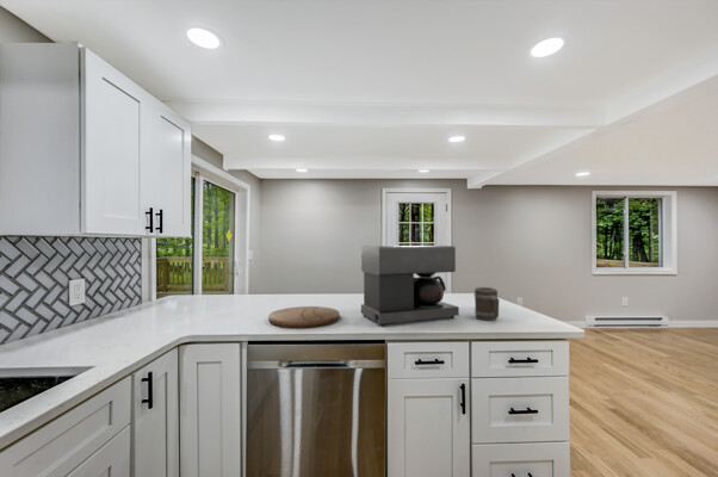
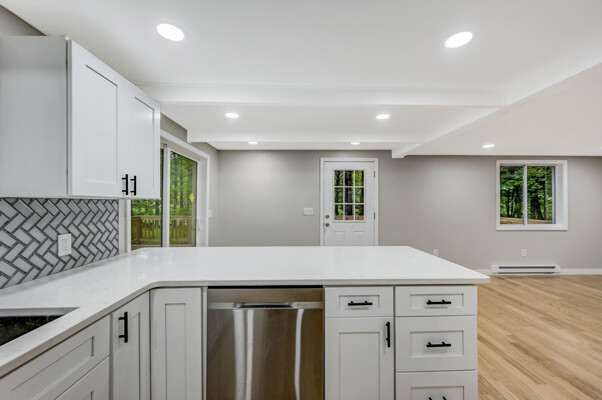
- barrel (488, 303)
- cutting board (304, 316)
- coffee maker (408, 281)
